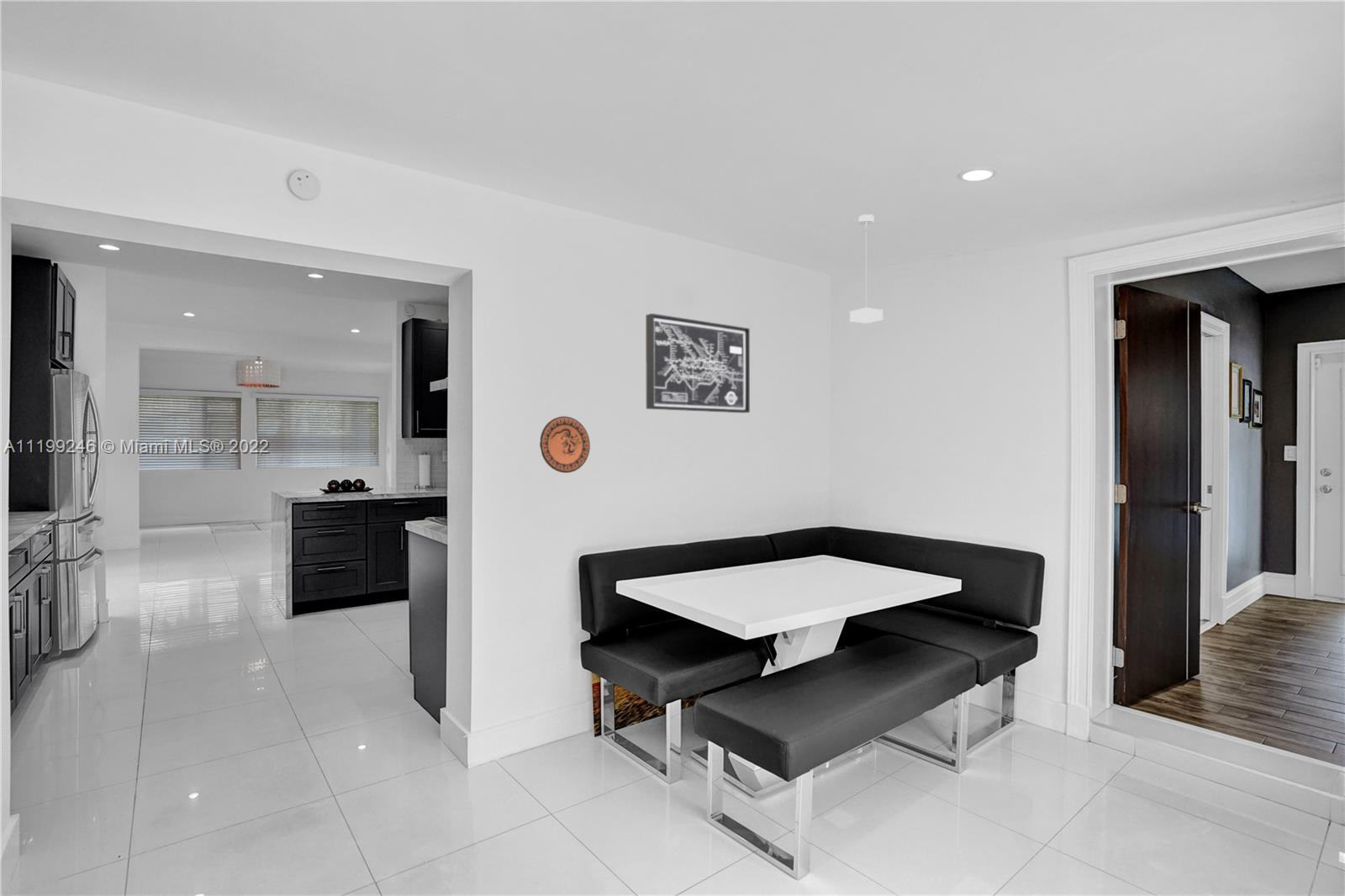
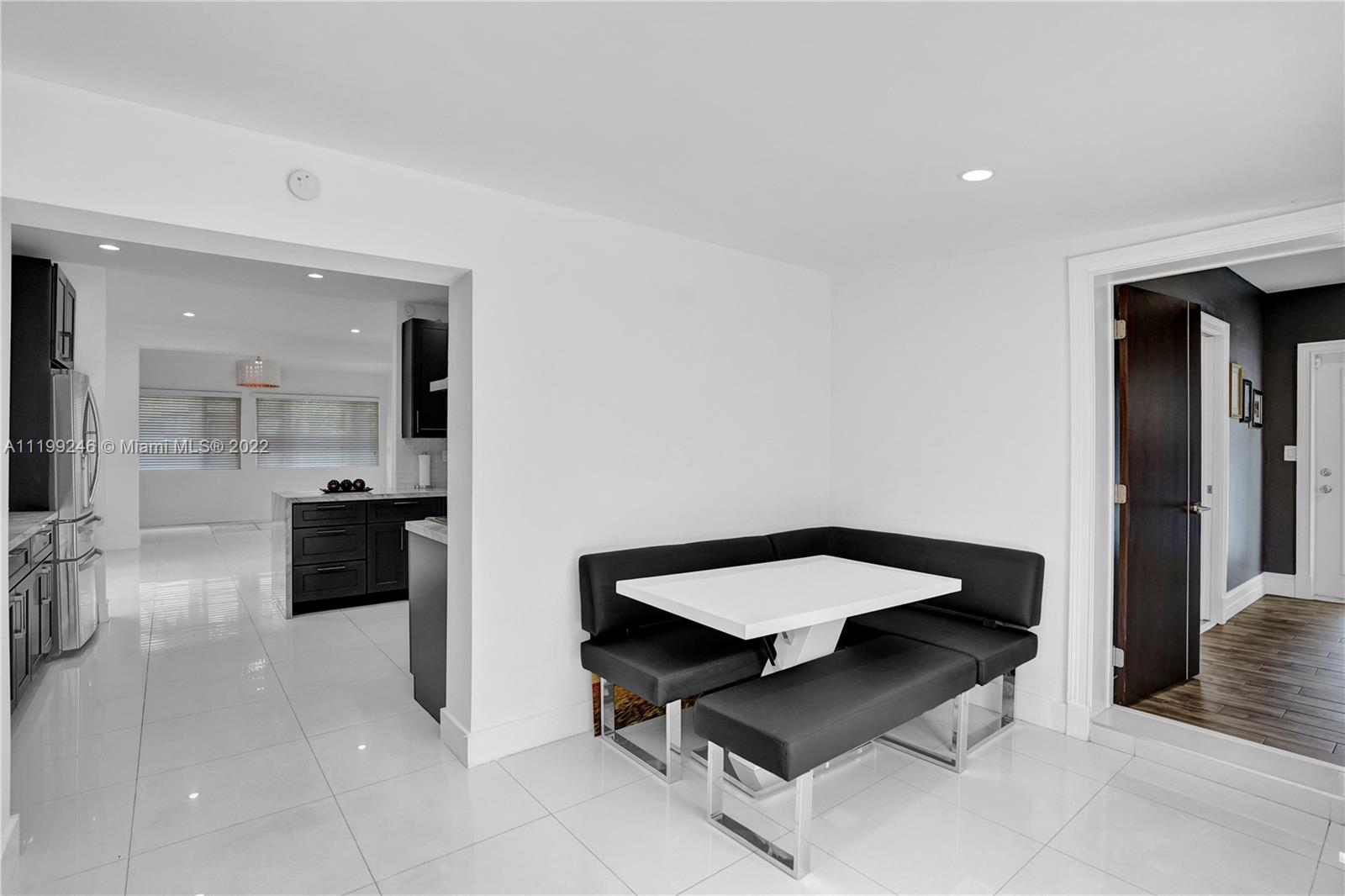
- decorative plate (565, 444)
- wall art (700, 366)
- pendant lamp (866, 268)
